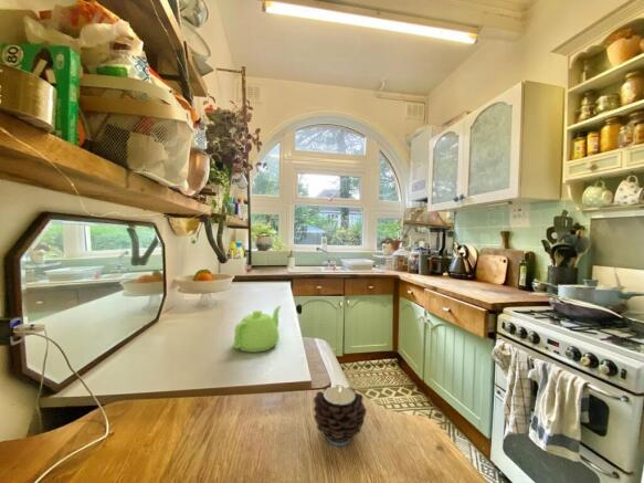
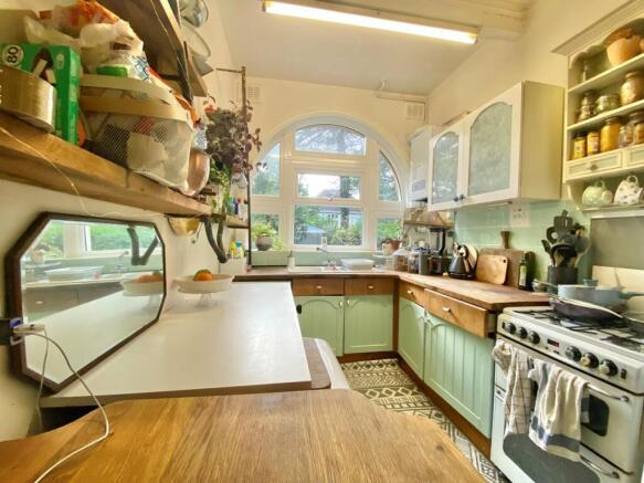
- teapot (258, 327)
- candle (338, 410)
